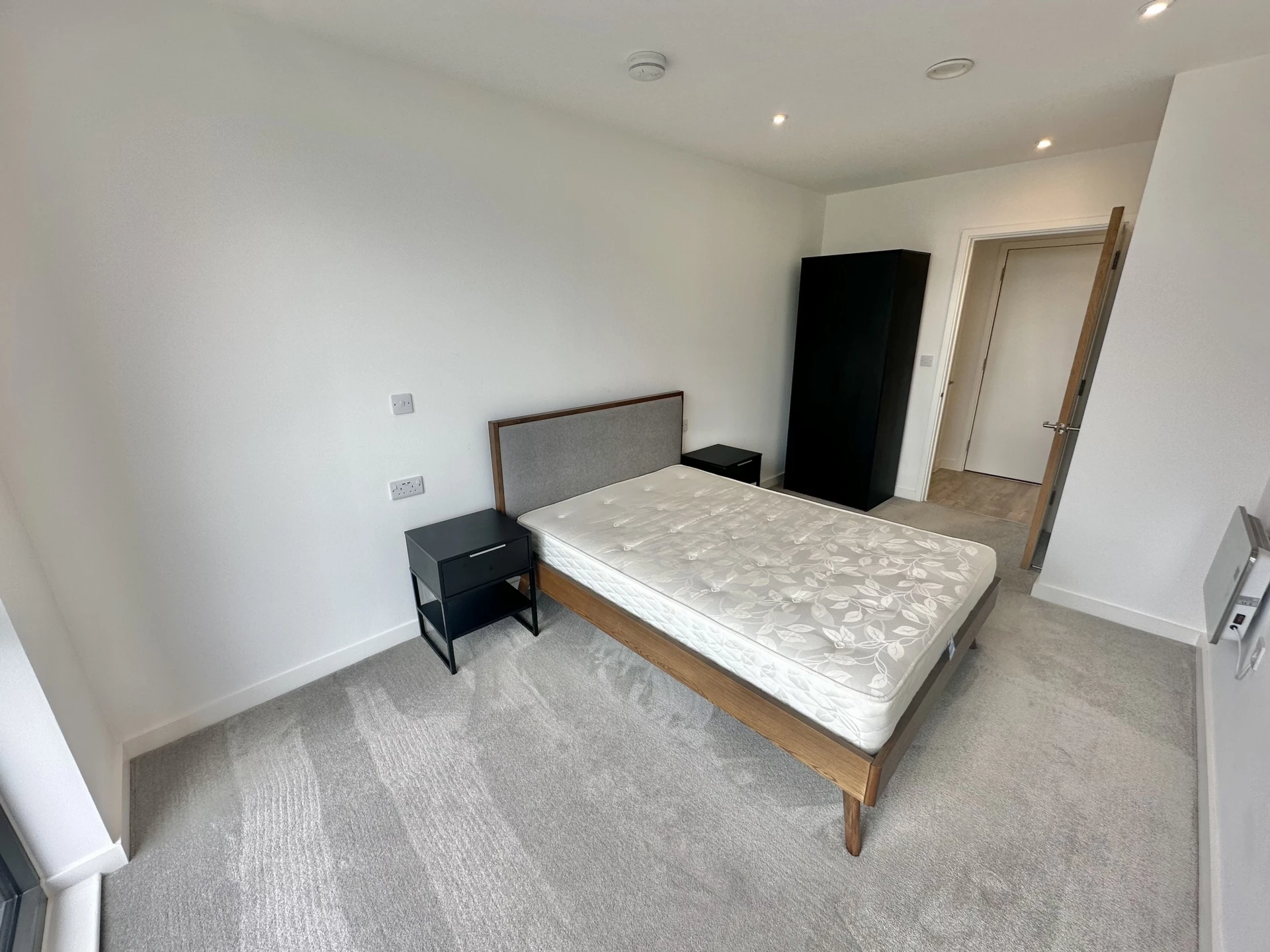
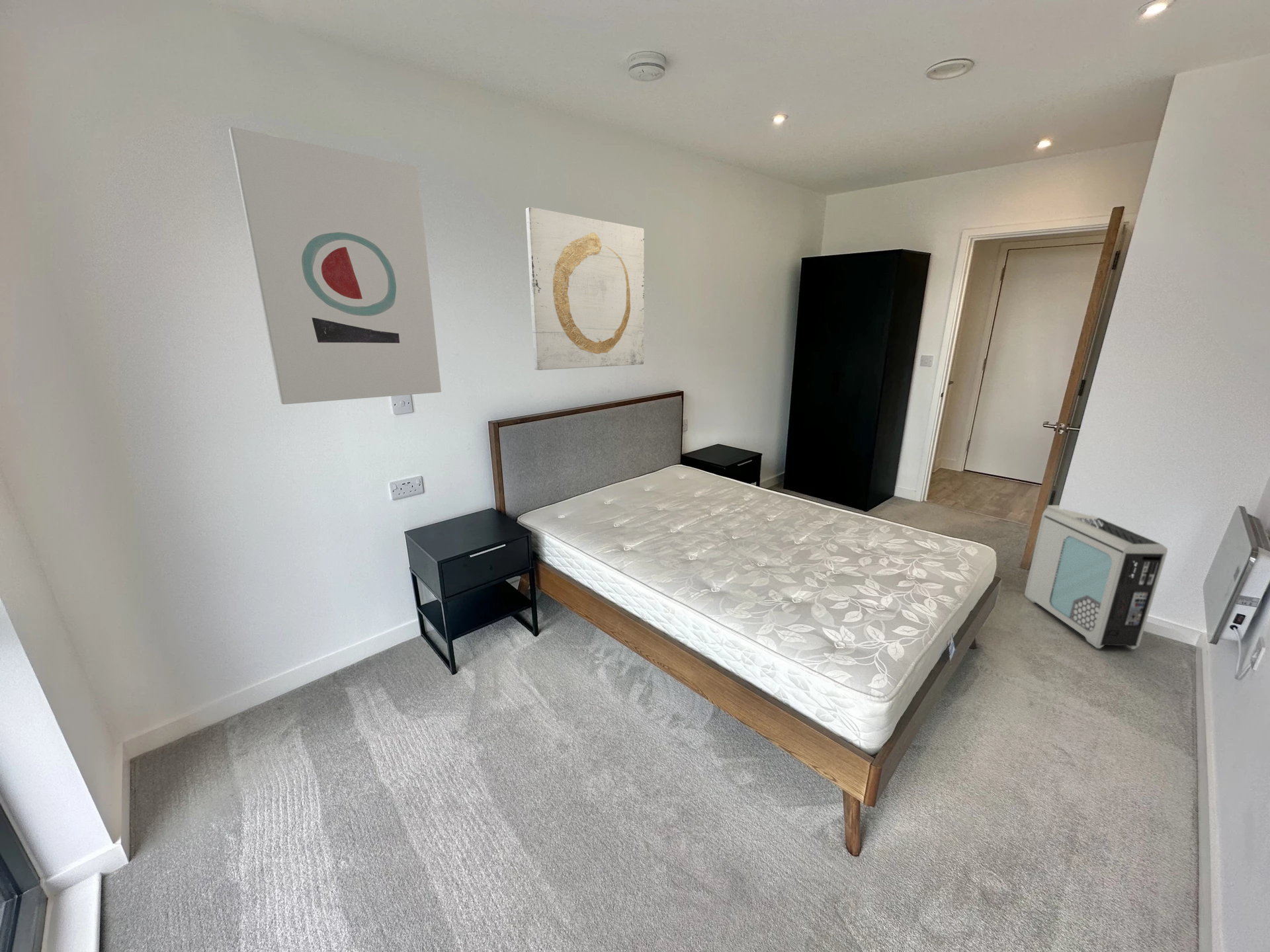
+ wall art (351, 281)
+ wall art (591, 296)
+ air purifier (1087, 573)
